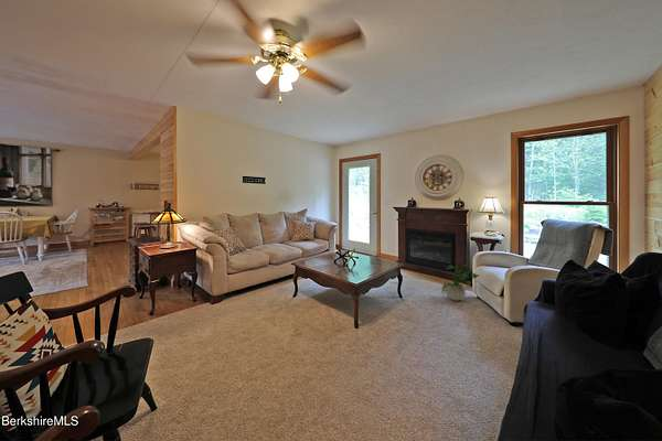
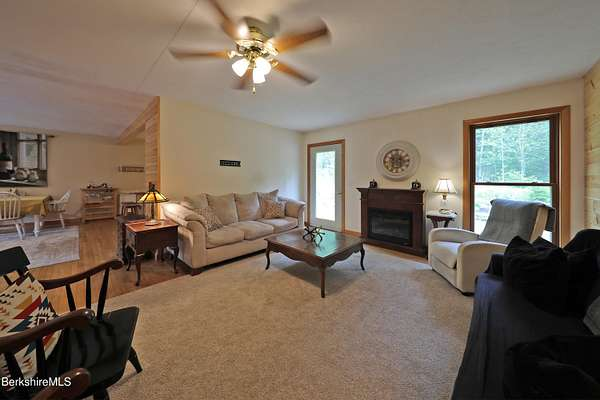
- potted plant (460, 277)
